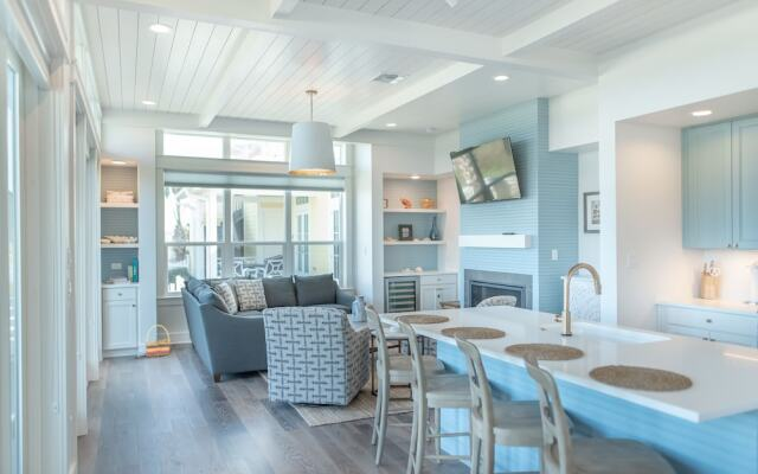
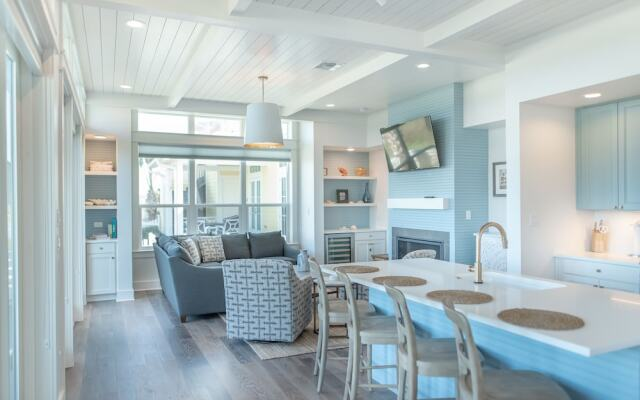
- basket (158, 340)
